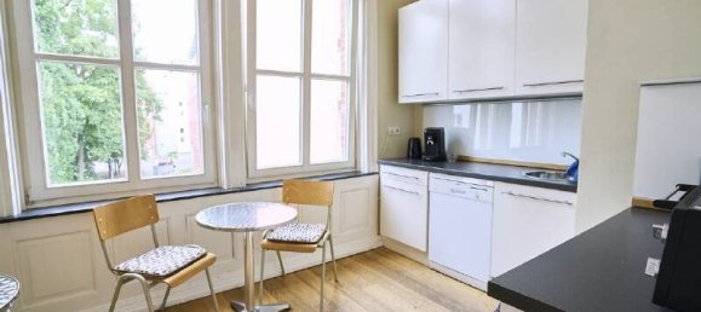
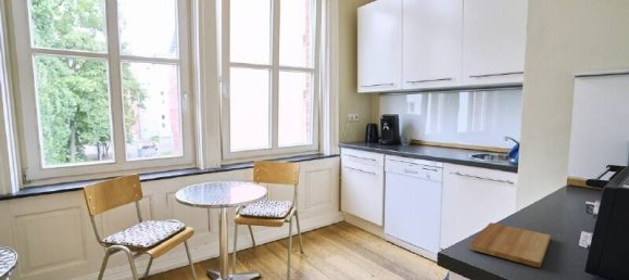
+ cutting board (511, 241)
